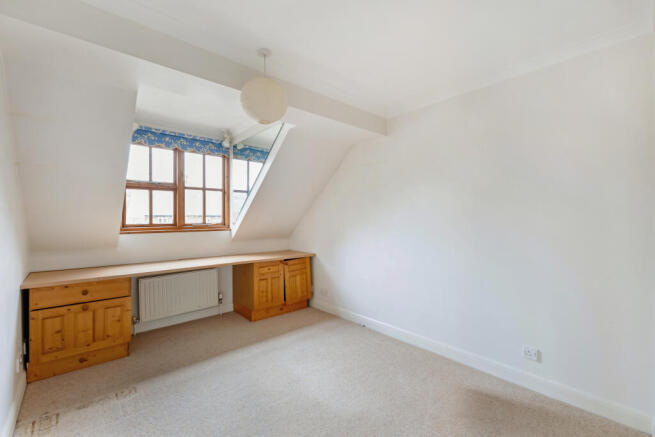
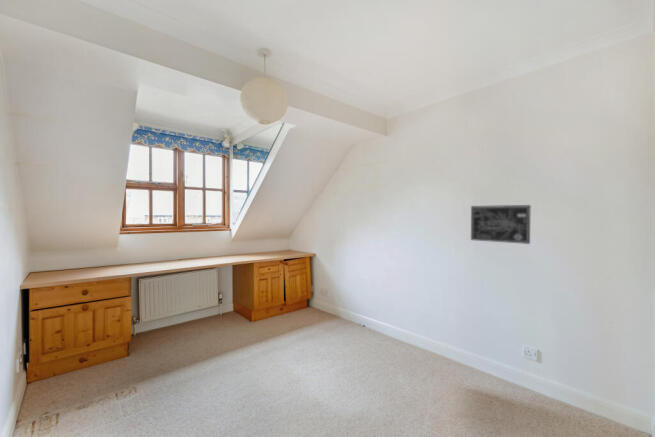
+ wall art (498, 223)
